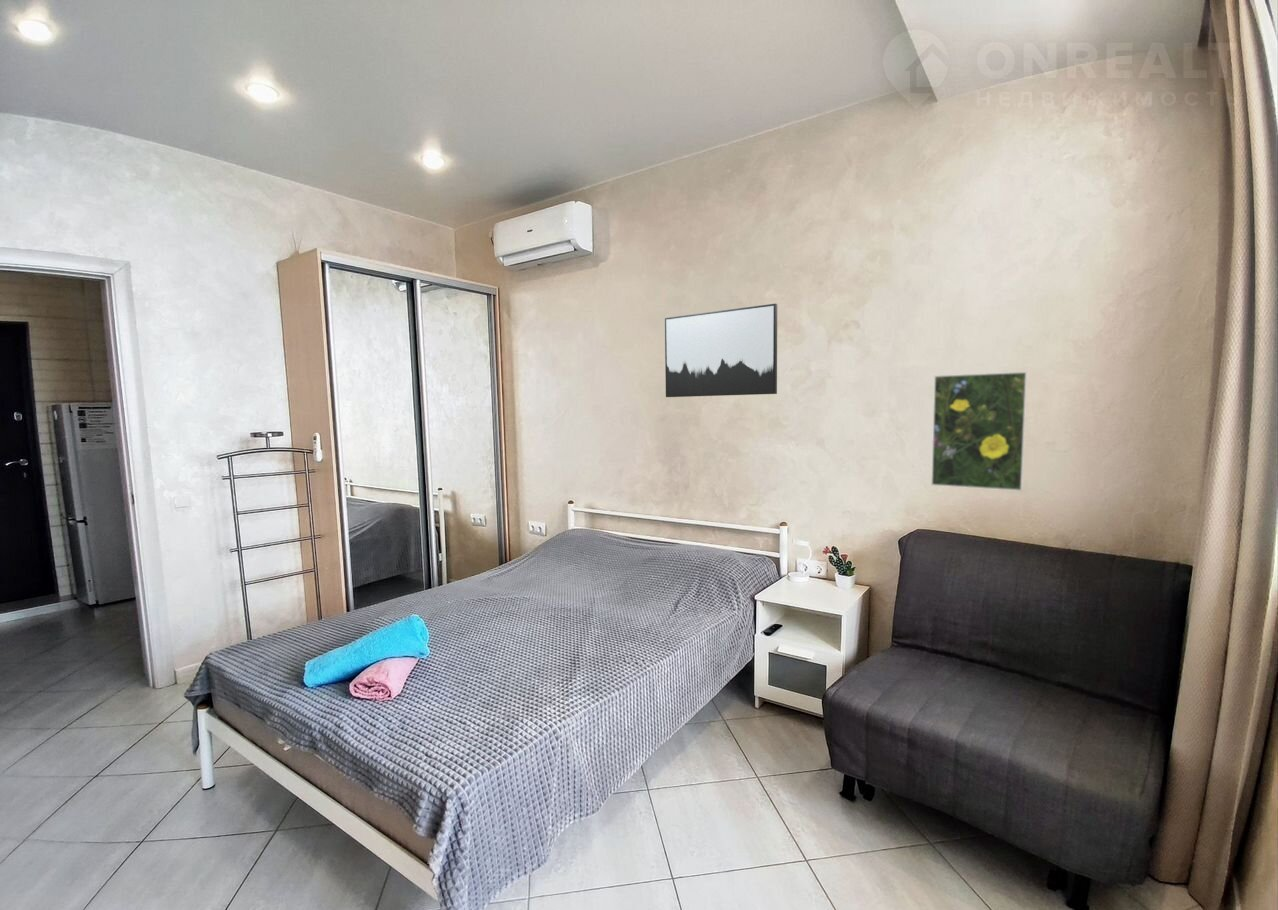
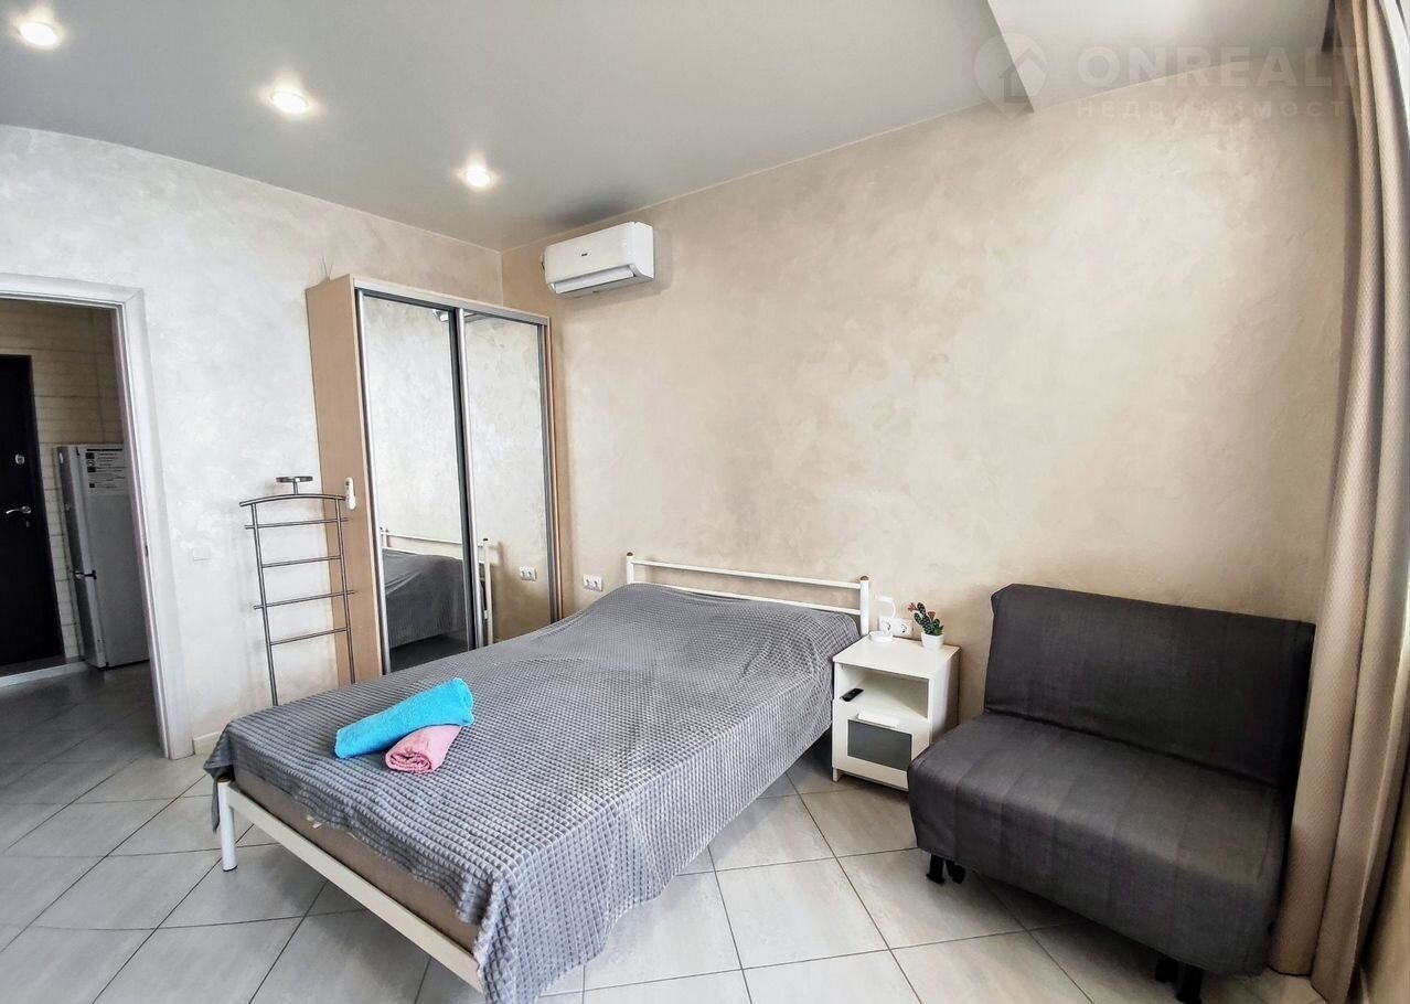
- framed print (976, 431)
- wall art (717, 353)
